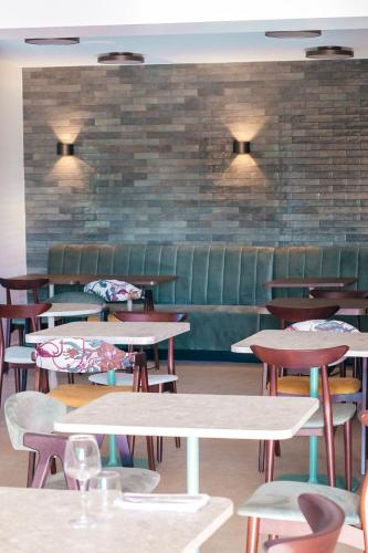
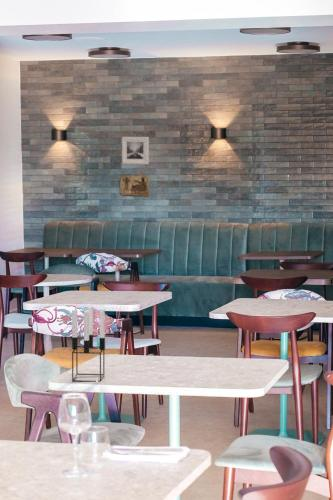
+ relief sculpture (134, 185)
+ candle holder (88, 342)
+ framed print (135, 150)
